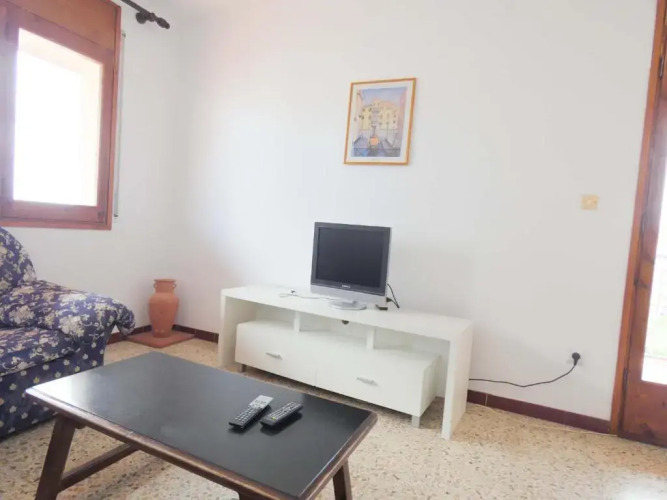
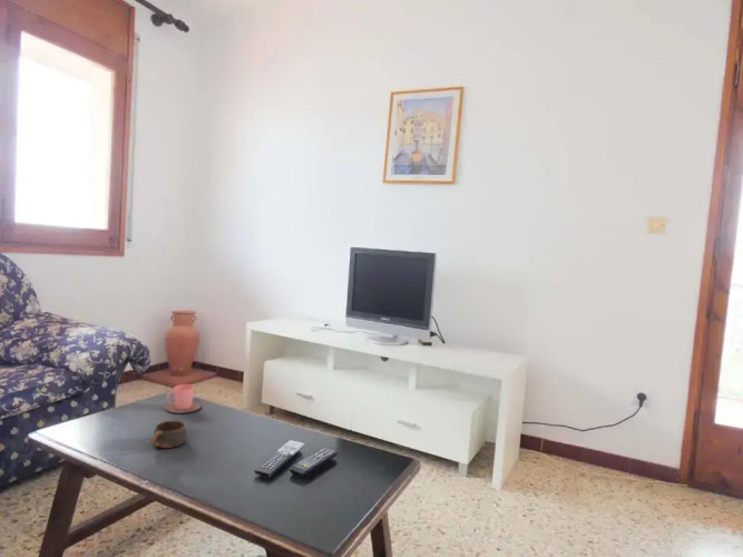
+ cup (165, 434)
+ cup (183, 397)
